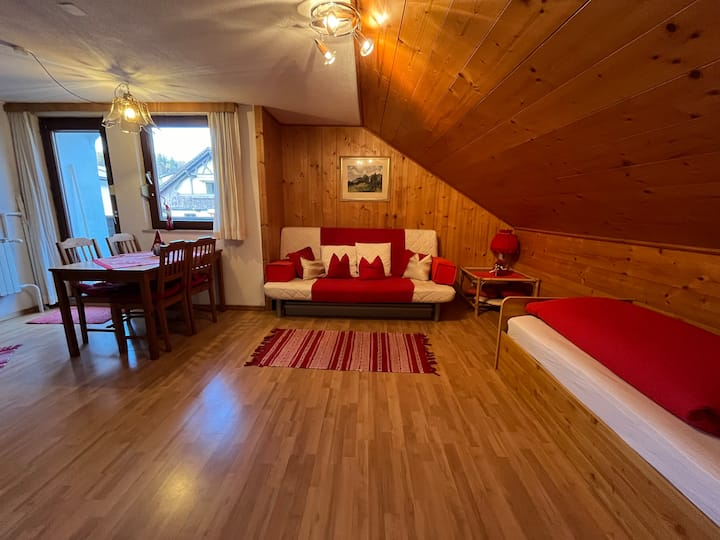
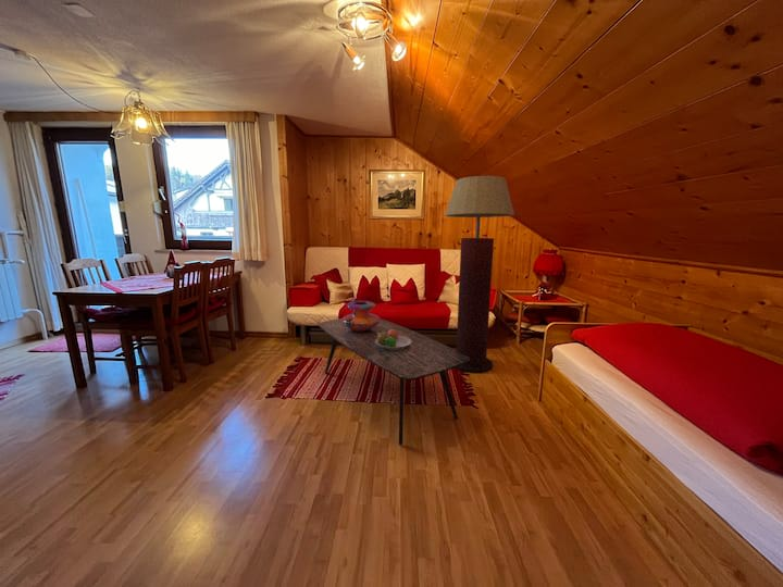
+ floor lamp (475, 276)
+ fruit bowl (391, 337)
+ decorative vase (361, 315)
+ coffee table (382, 365)
